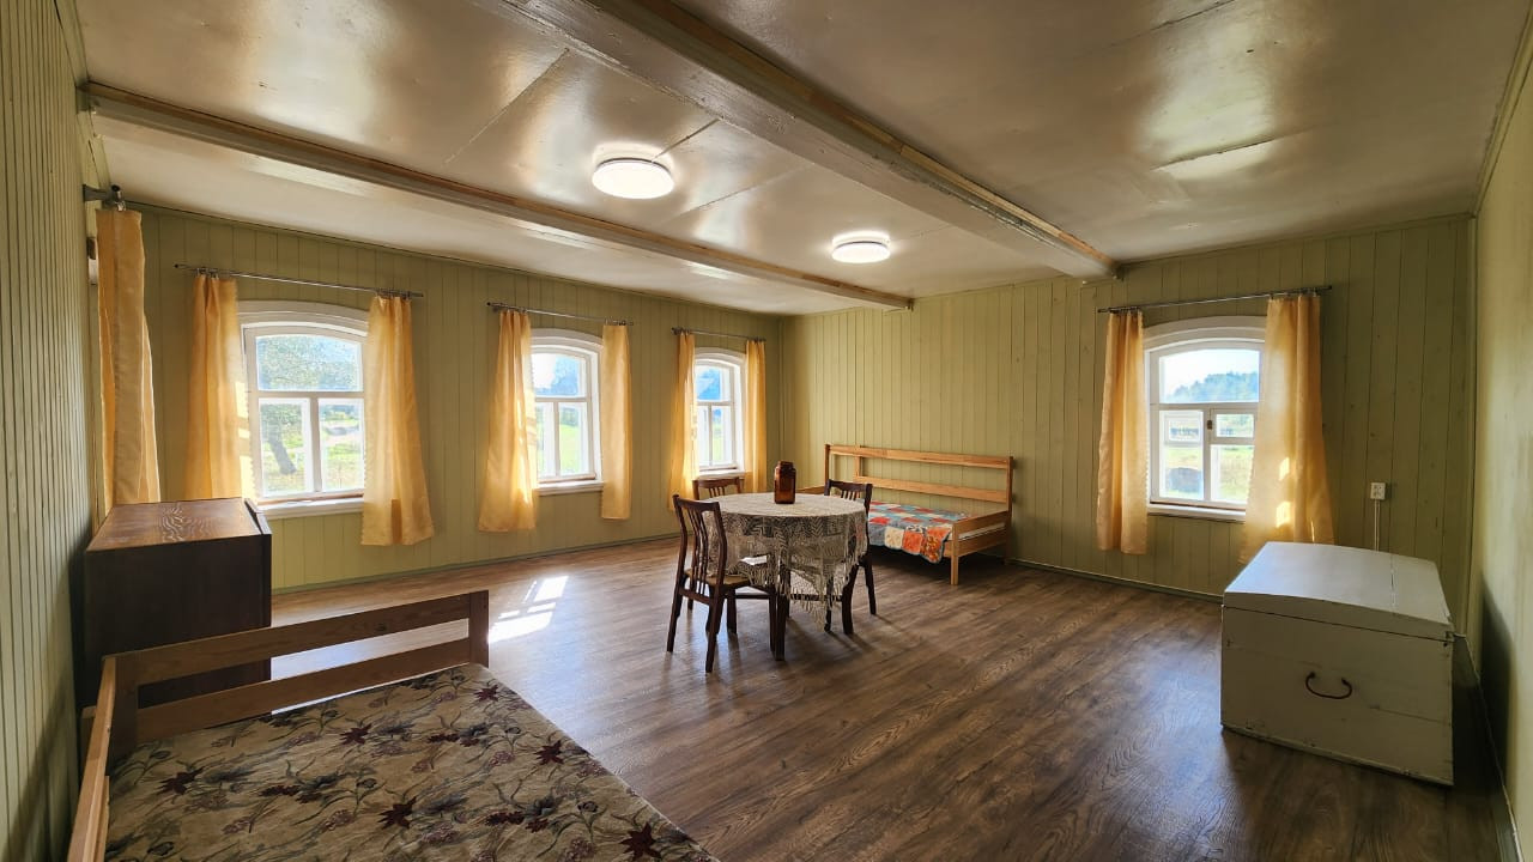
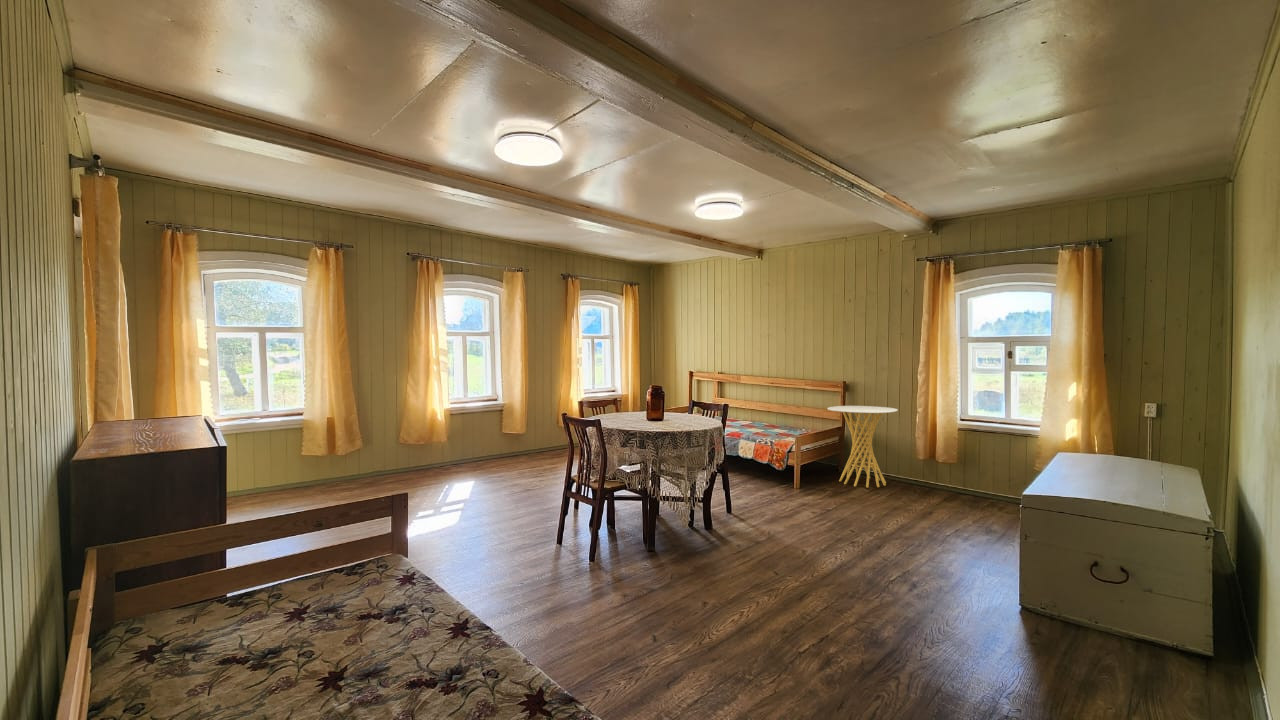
+ side table (861, 445)
